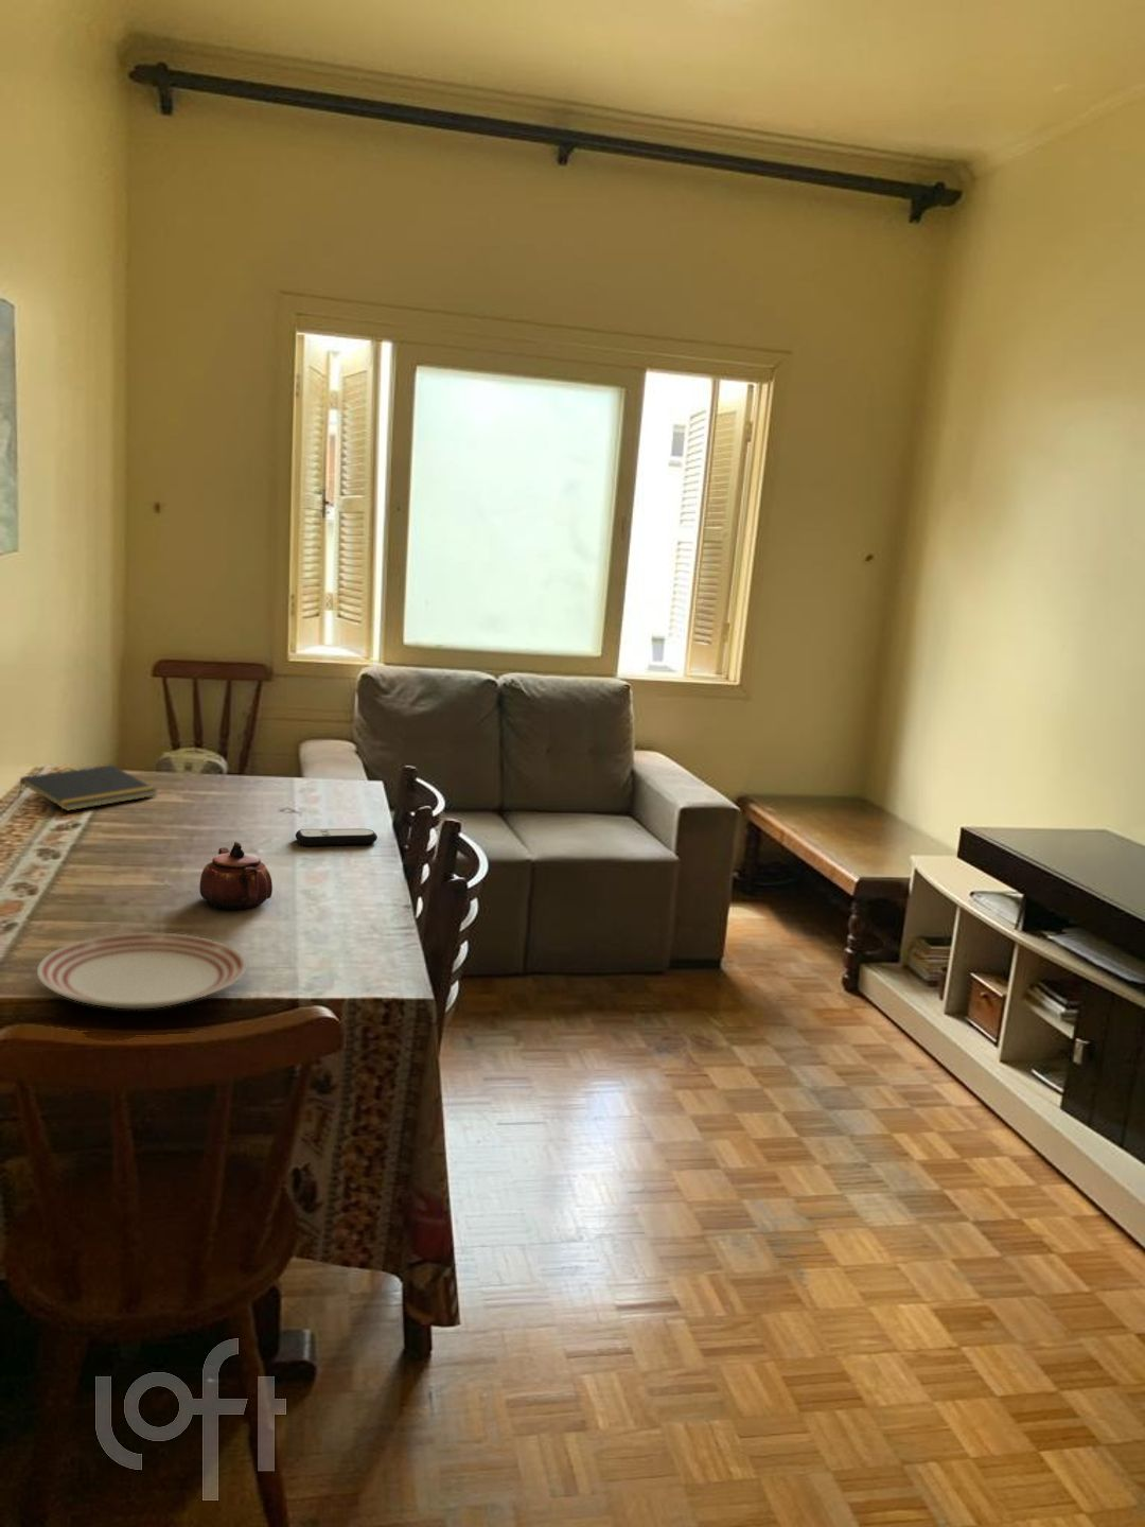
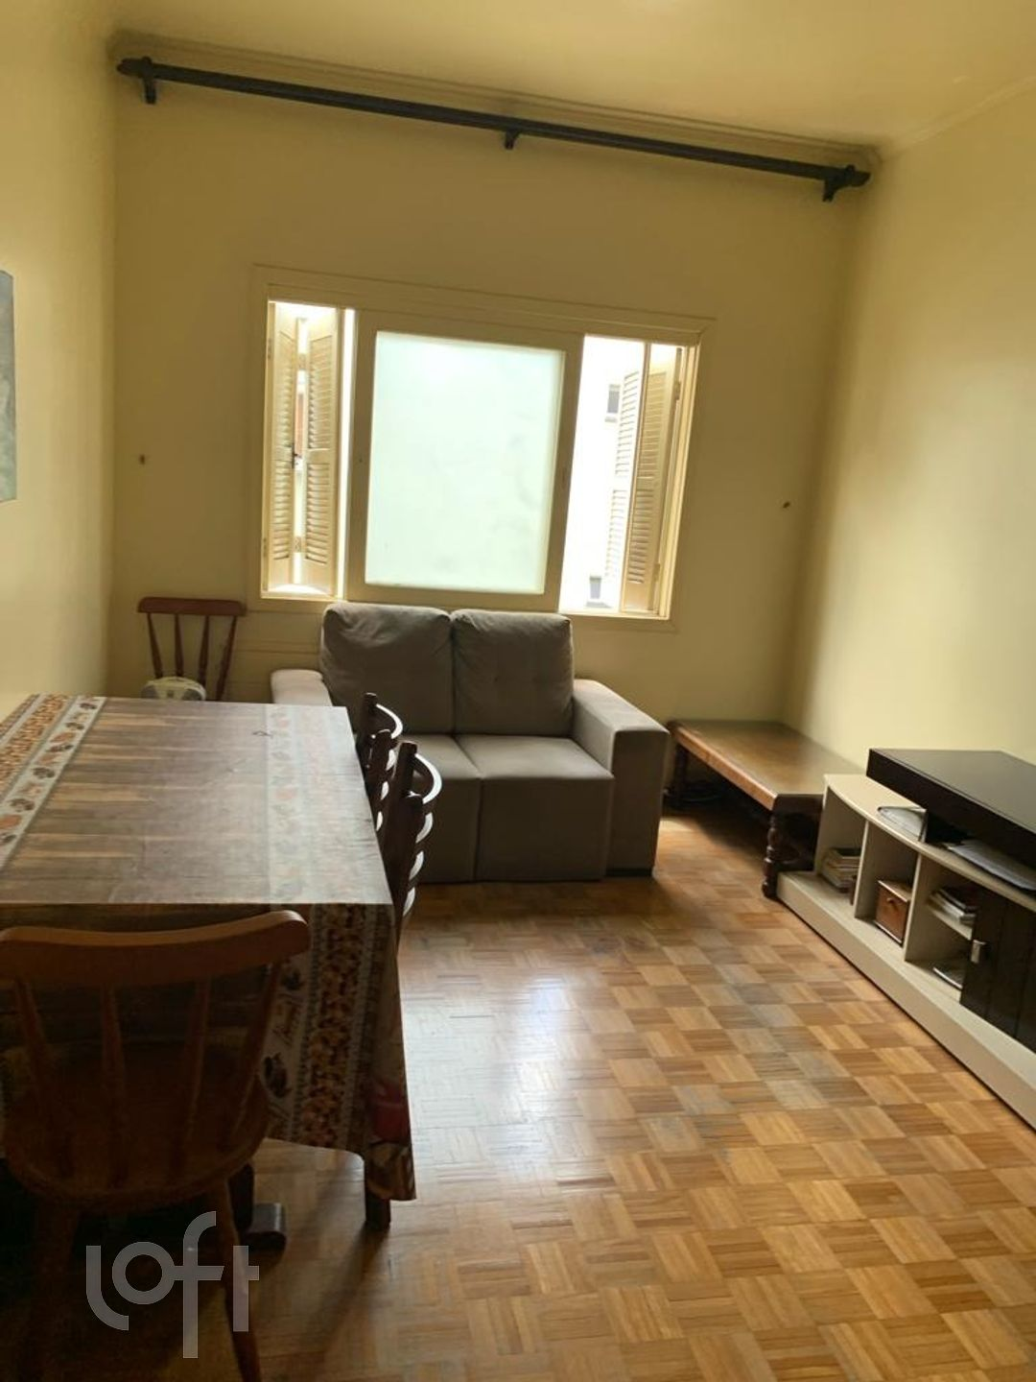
- remote control (336, 836)
- teapot (237, 873)
- notepad (90, 786)
- dinner plate (144, 974)
